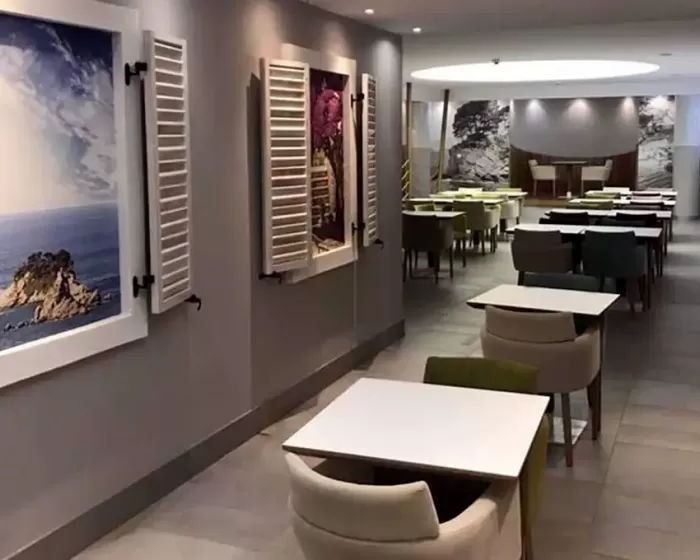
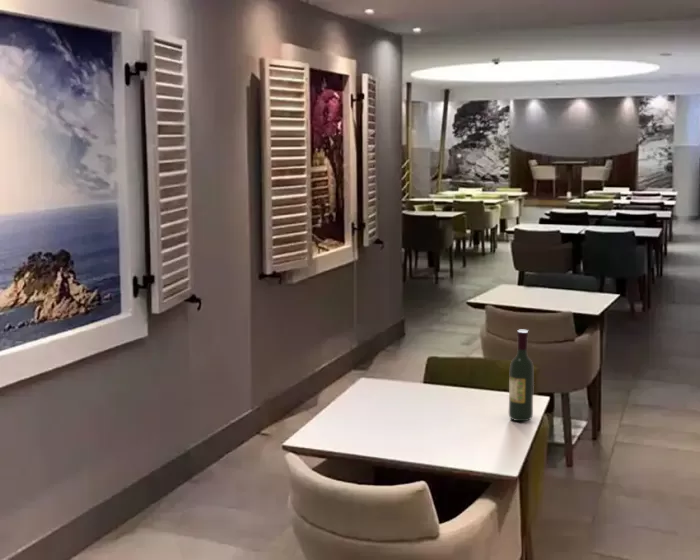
+ wine bottle (521, 374)
